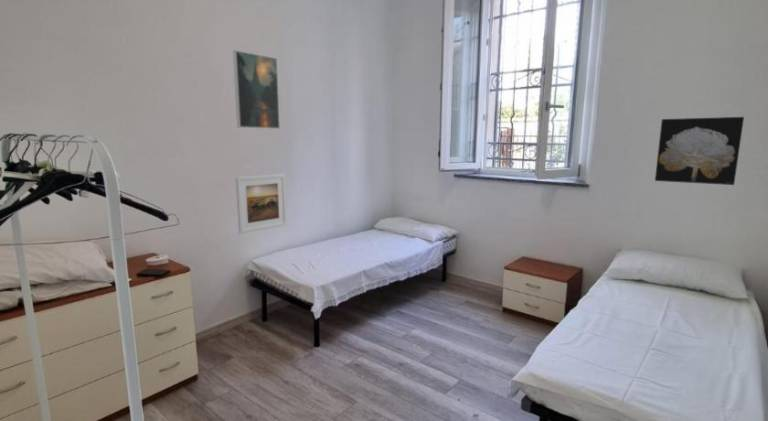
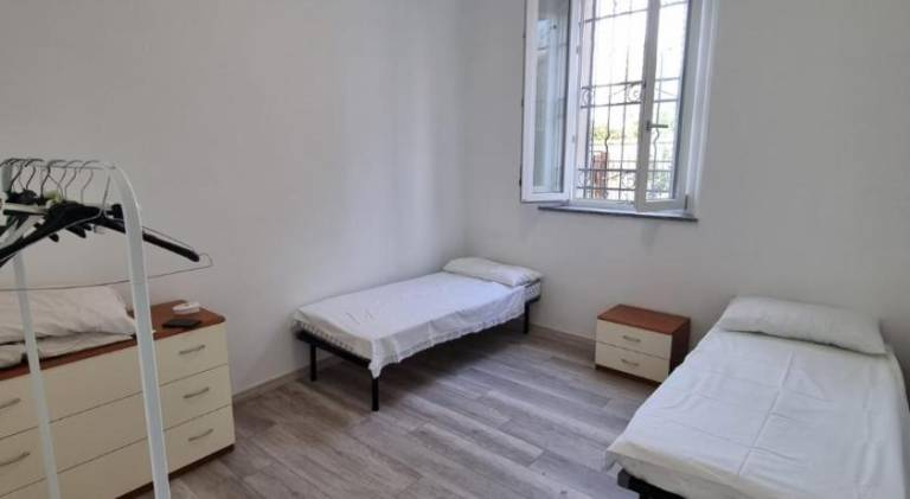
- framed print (262, 202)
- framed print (257, 91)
- wall art (696, 150)
